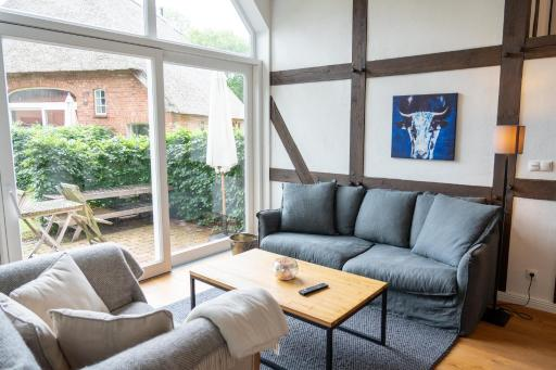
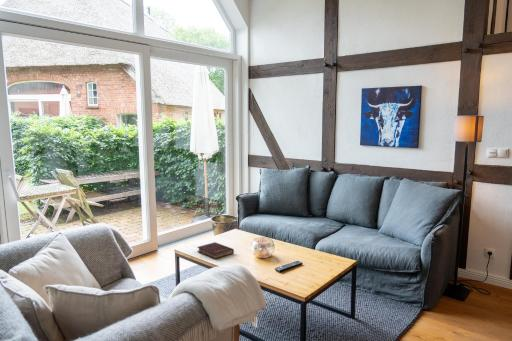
+ hardback book (215, 249)
